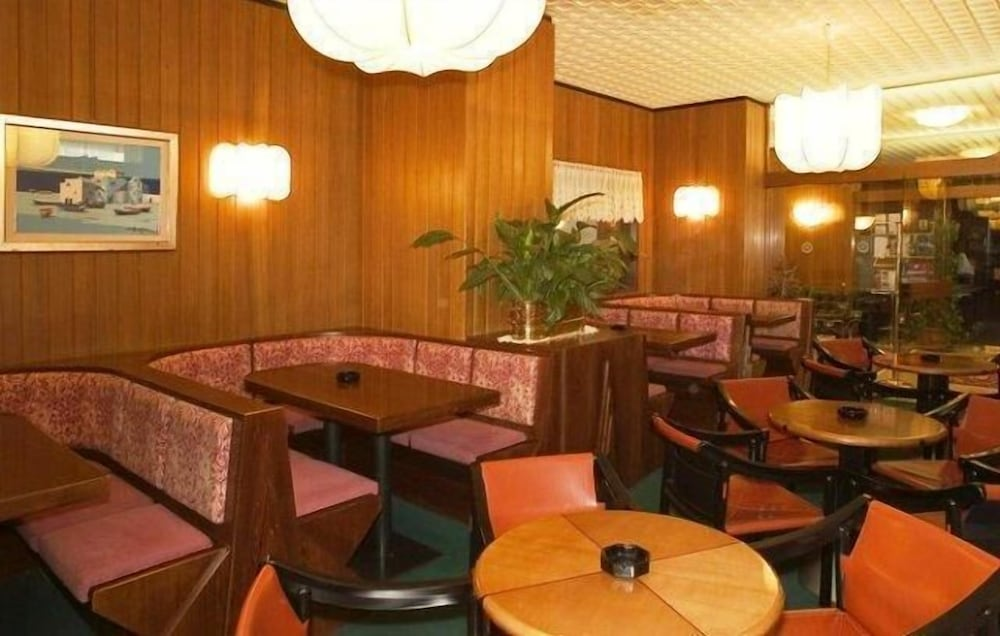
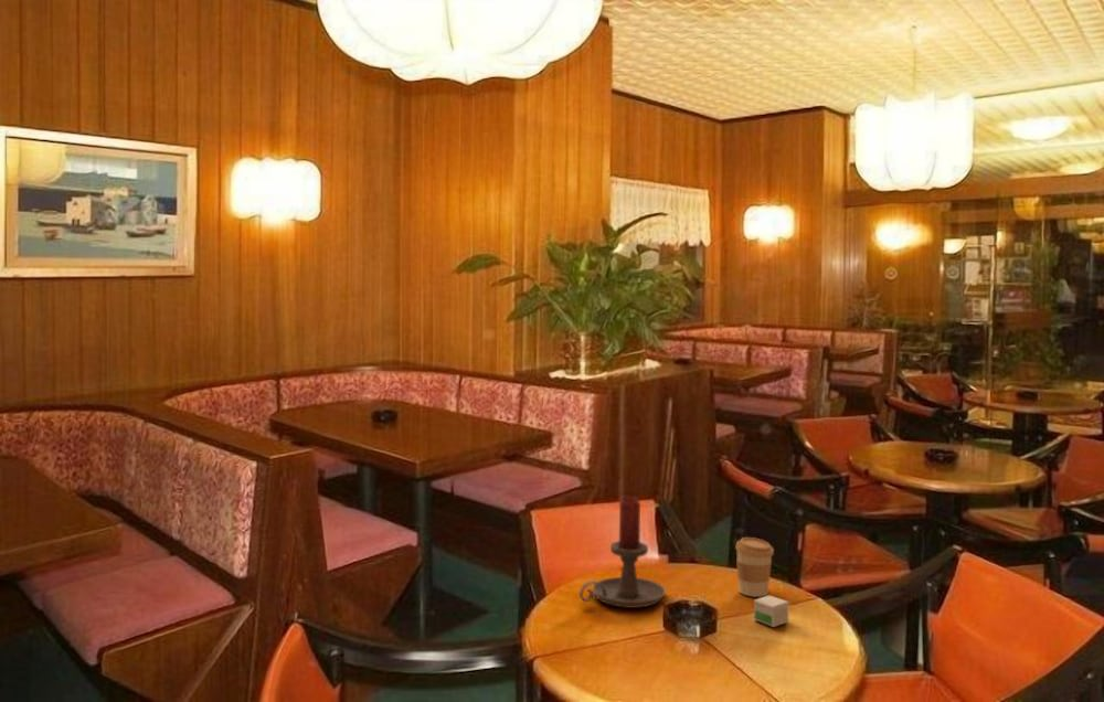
+ candle holder (620, 549)
+ coffee cup (754, 566)
+ small box (771, 610)
